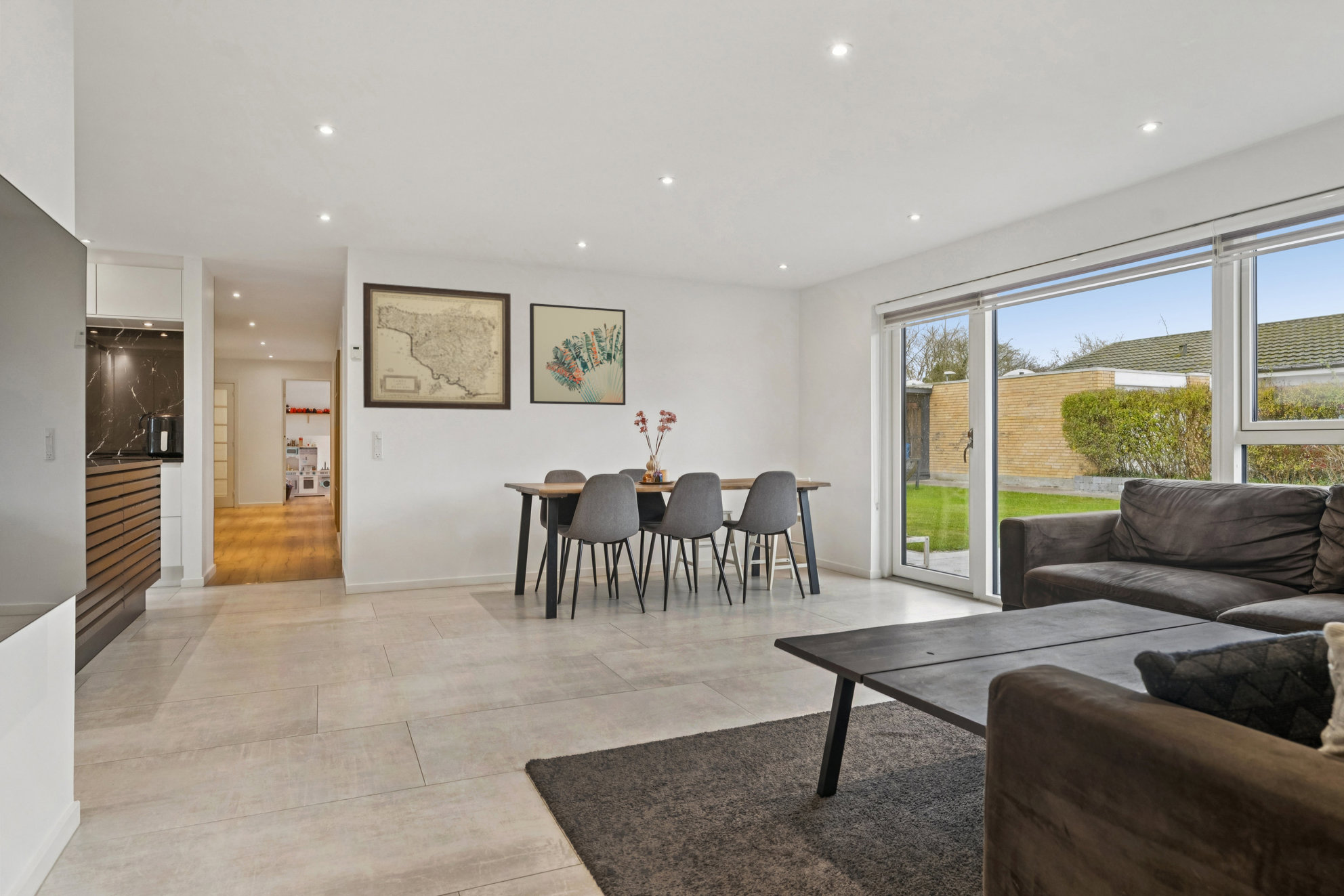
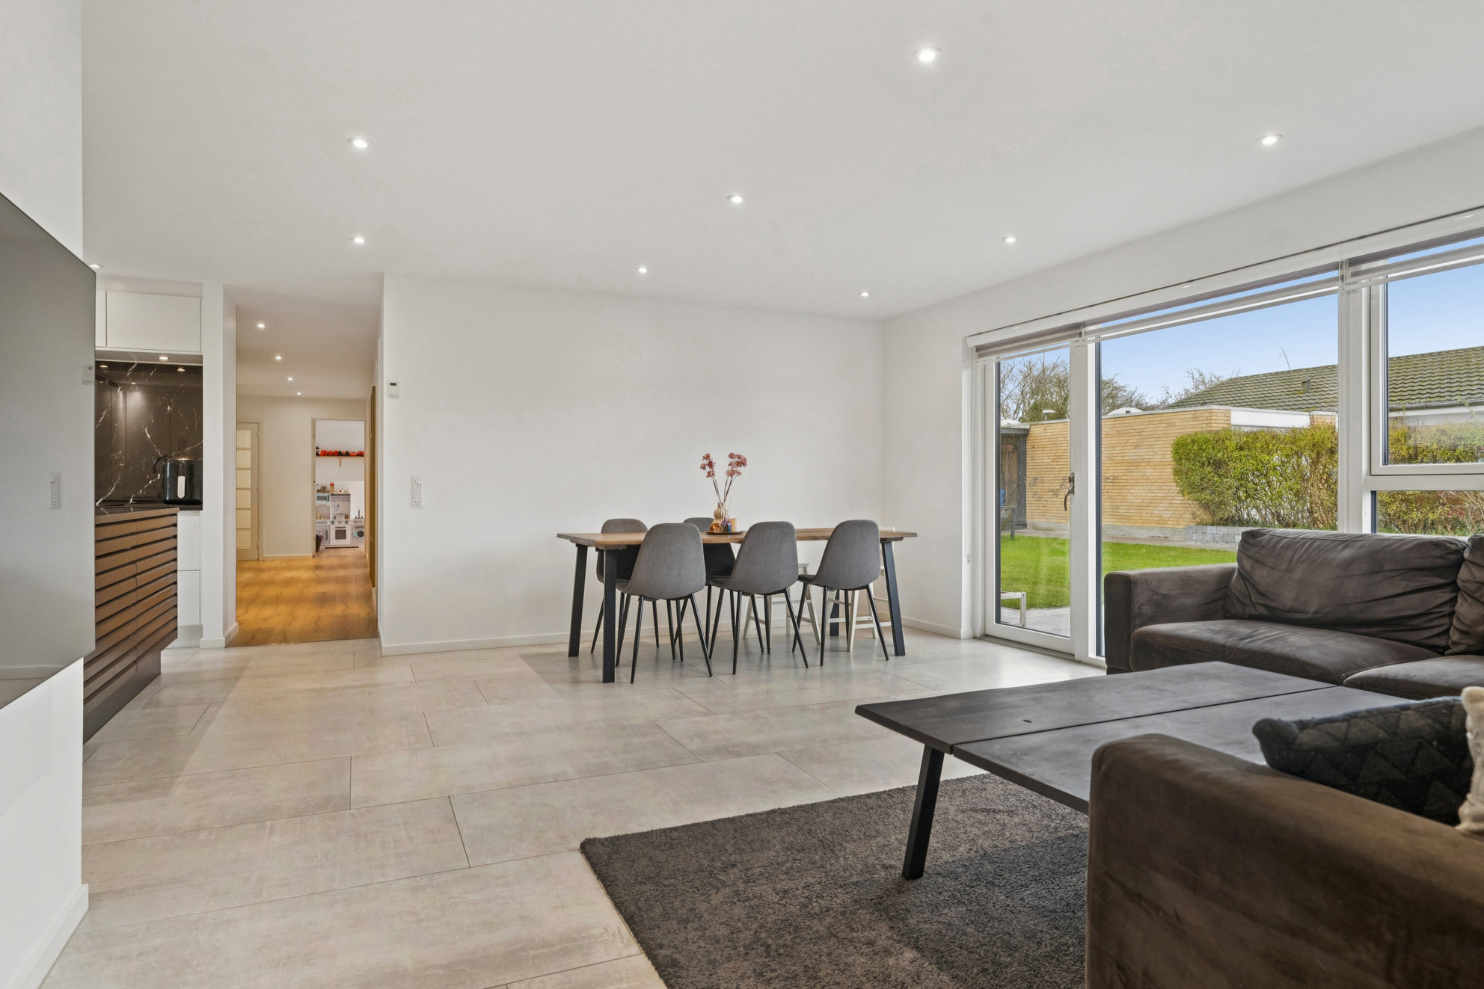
- wall art (579, 356)
- wall art (439, 348)
